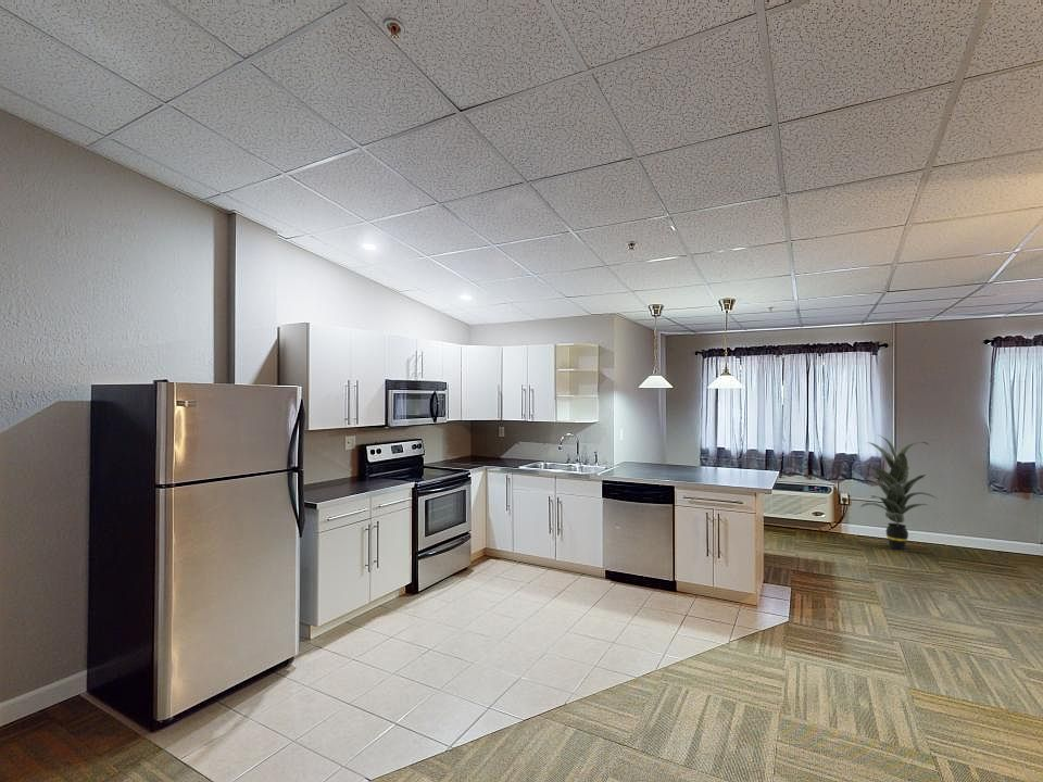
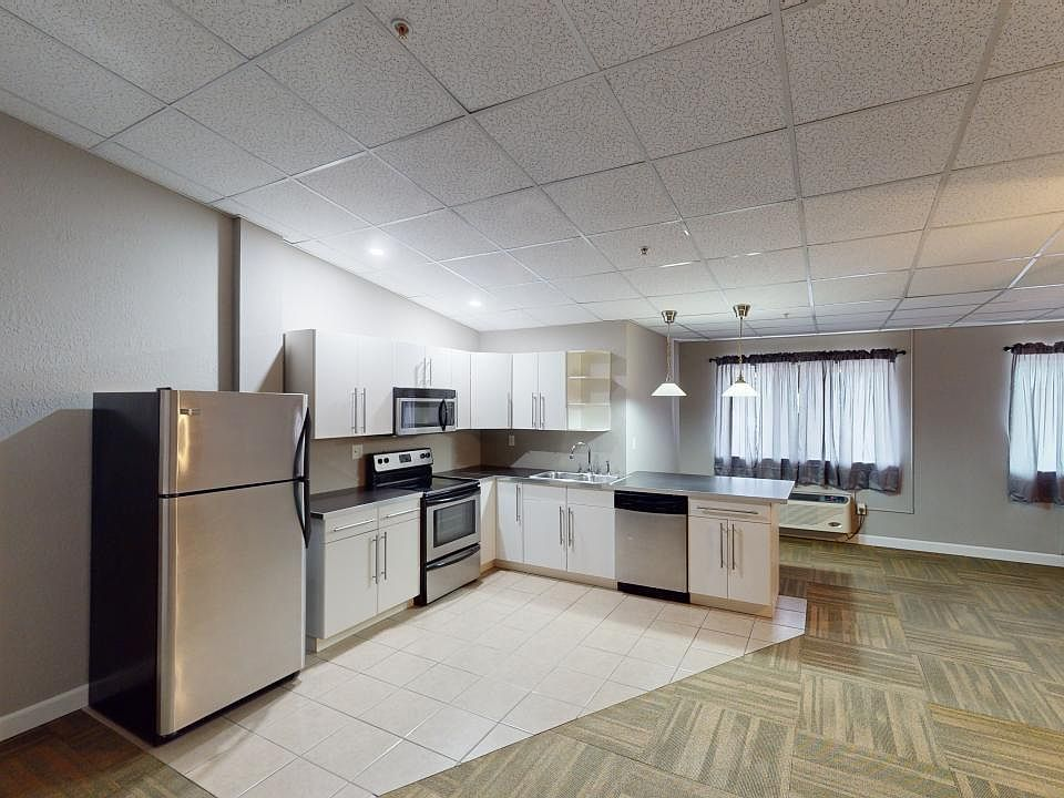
- indoor plant (891, 490)
